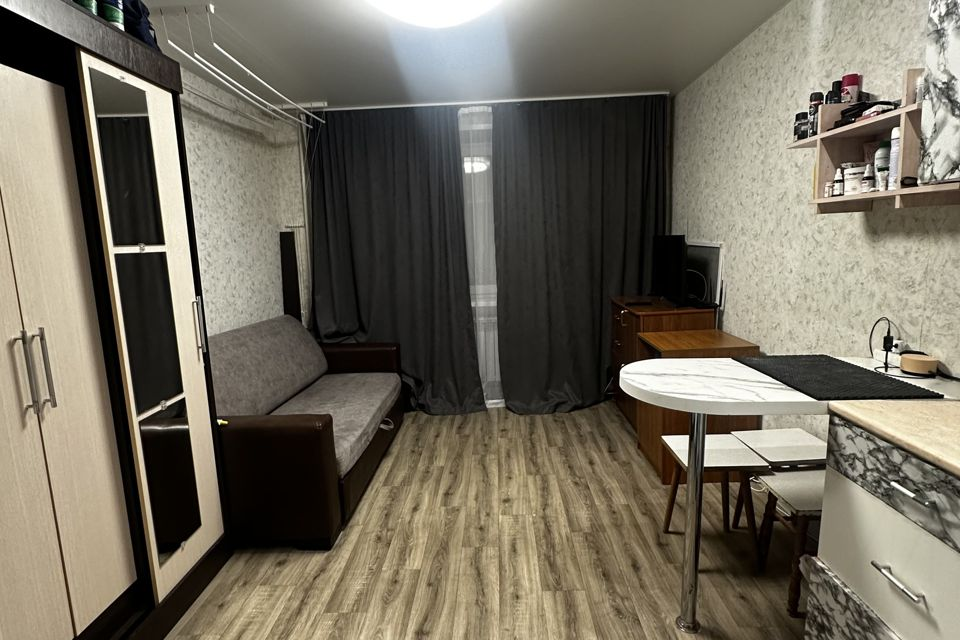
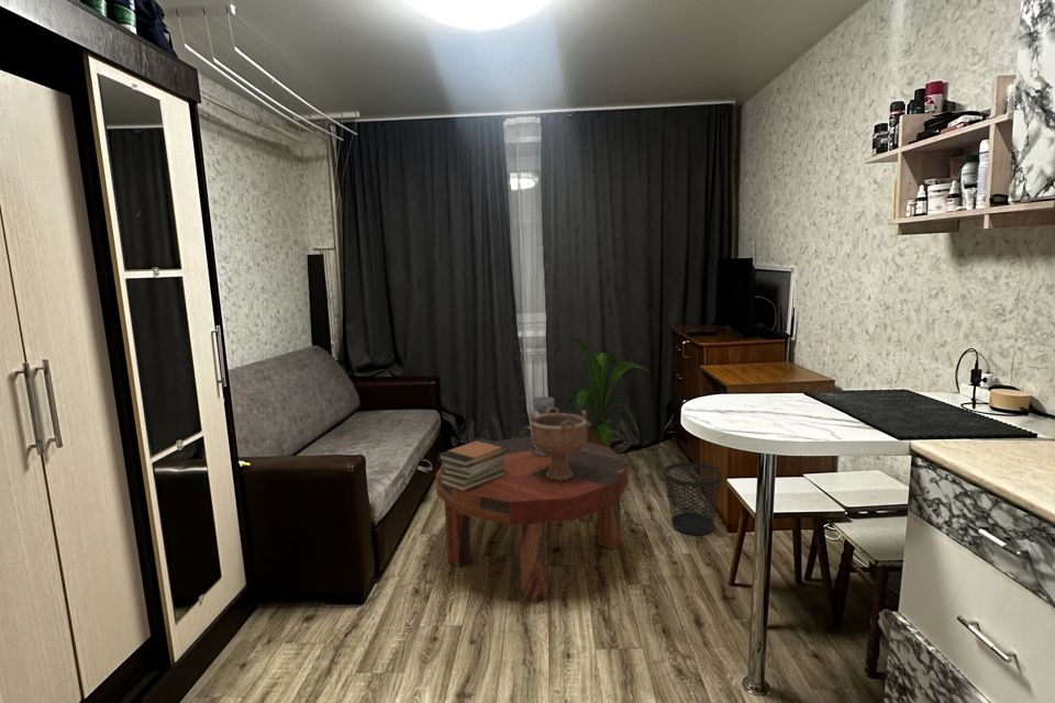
+ wastebasket (692, 499)
+ decorative bowl (559, 443)
+ book stack (474, 464)
+ coffee table (532, 509)
+ decorative vase (542, 414)
+ house plant (610, 402)
